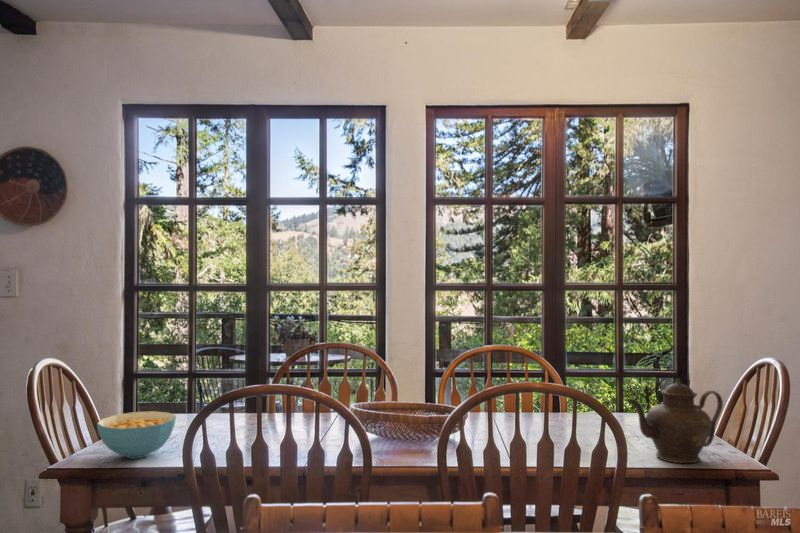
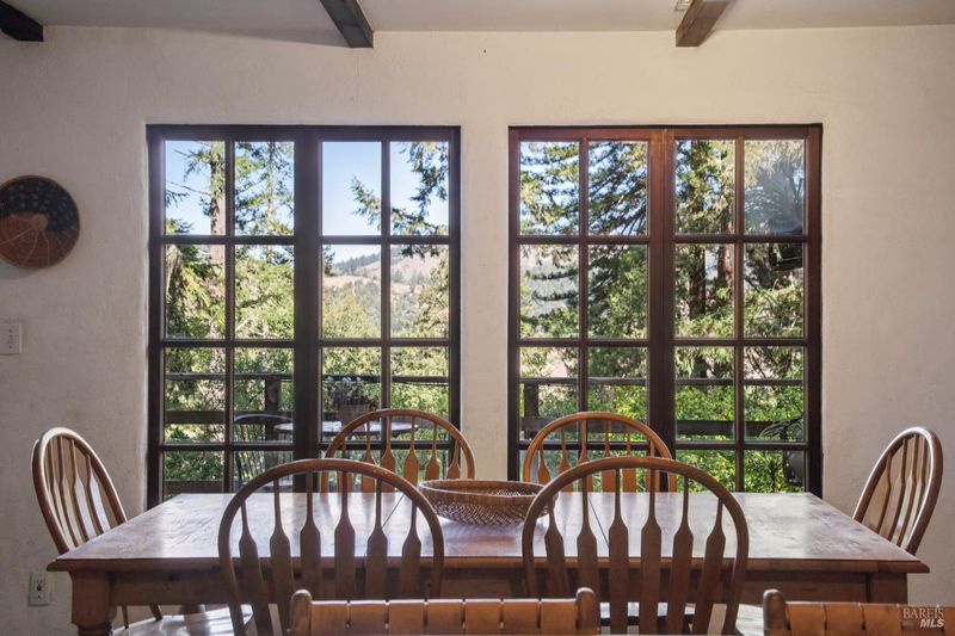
- cereal bowl (137, 437)
- teapot (673, 418)
